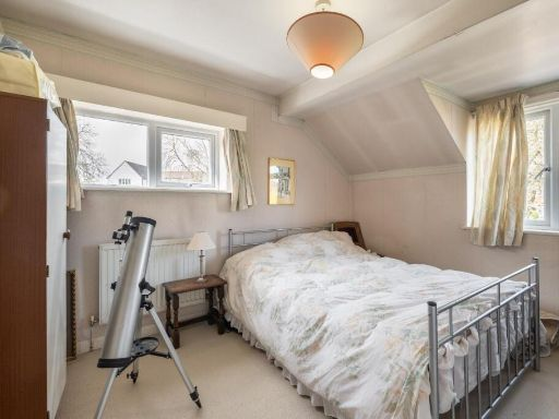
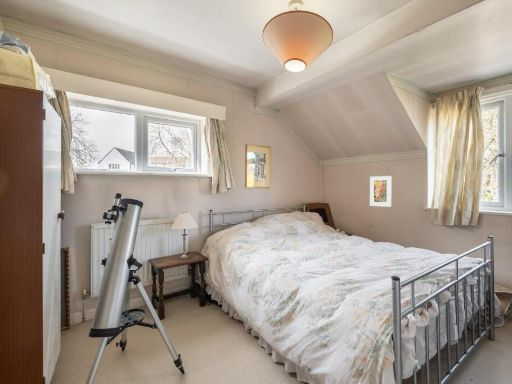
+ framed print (380, 191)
